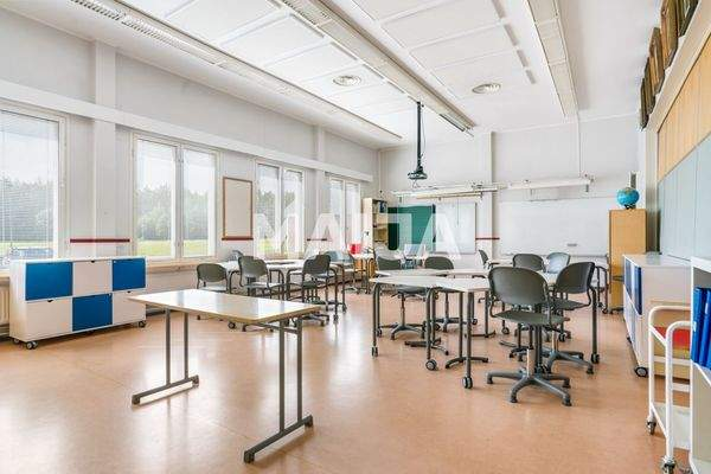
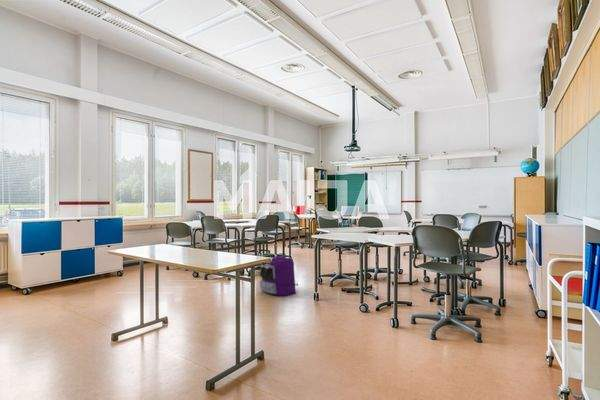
+ backpack (278, 274)
